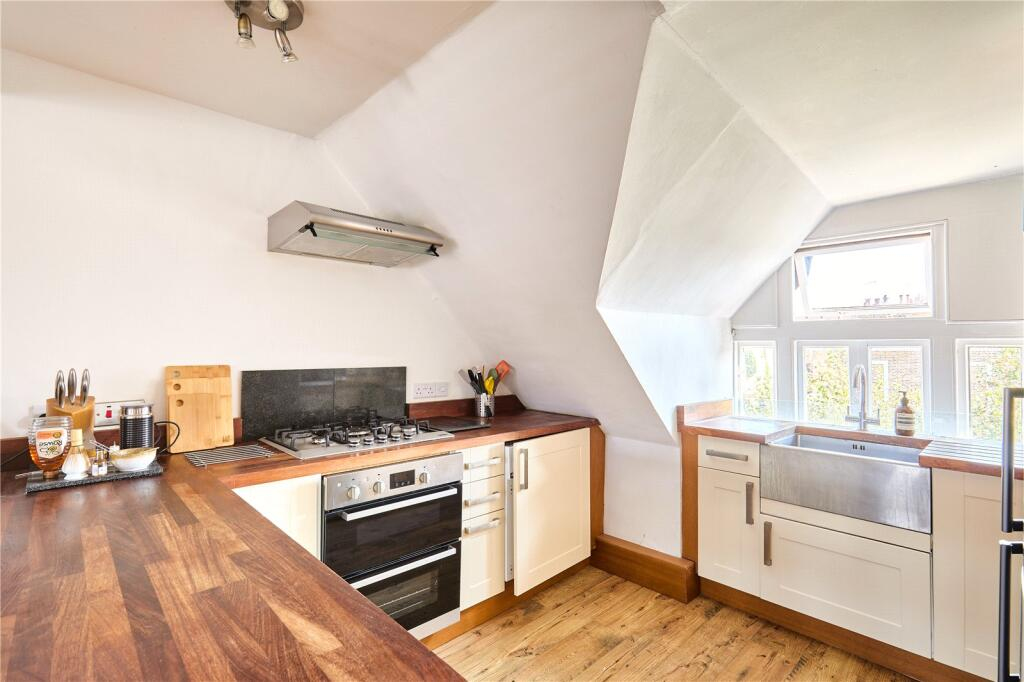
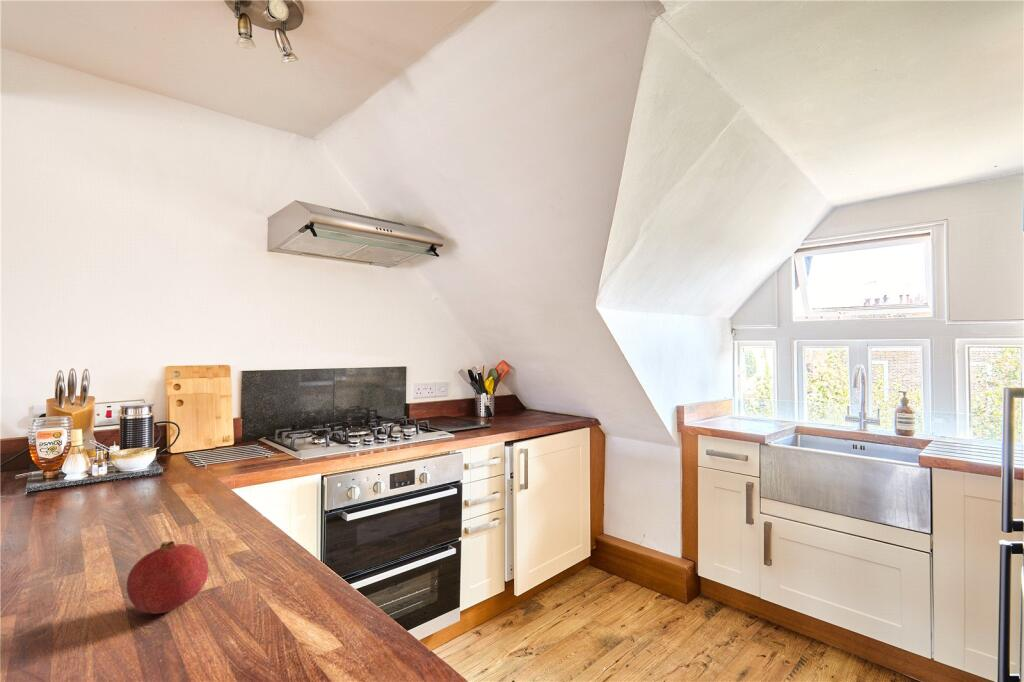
+ fruit (169, 574)
